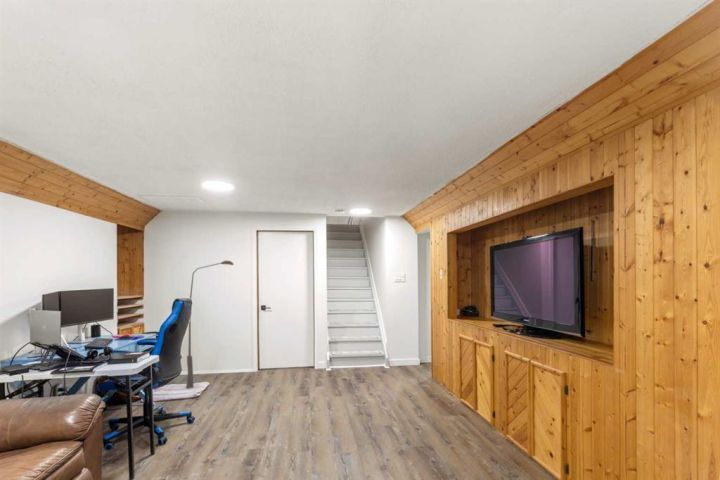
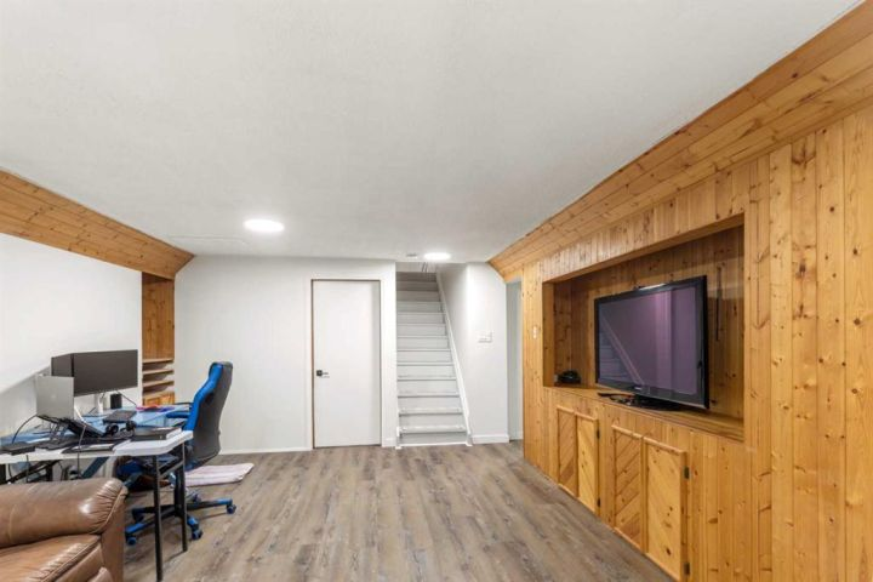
- floor lamp (190, 323)
